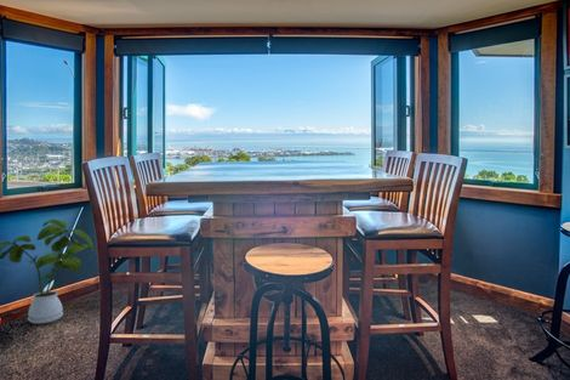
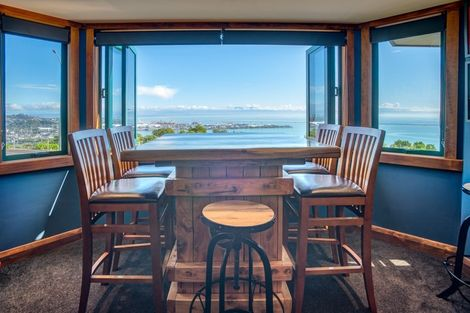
- house plant (56, 271)
